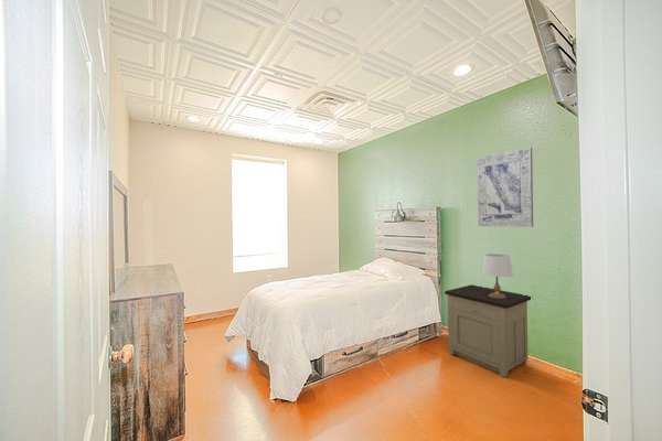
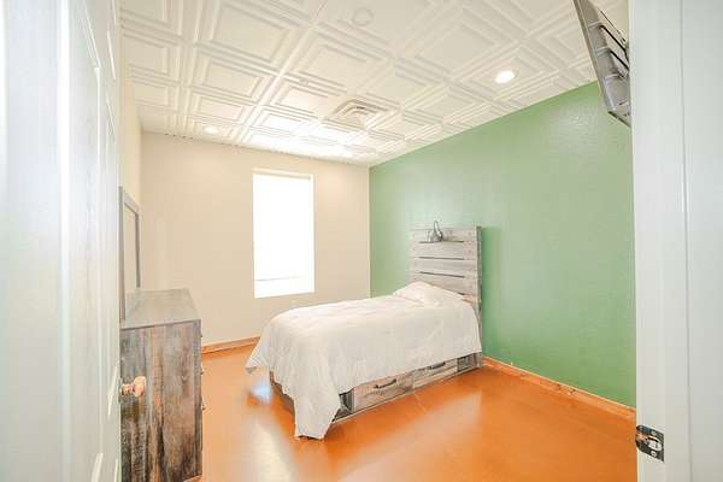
- wall art (503, 190)
- table lamp (496, 276)
- nightstand (487, 325)
